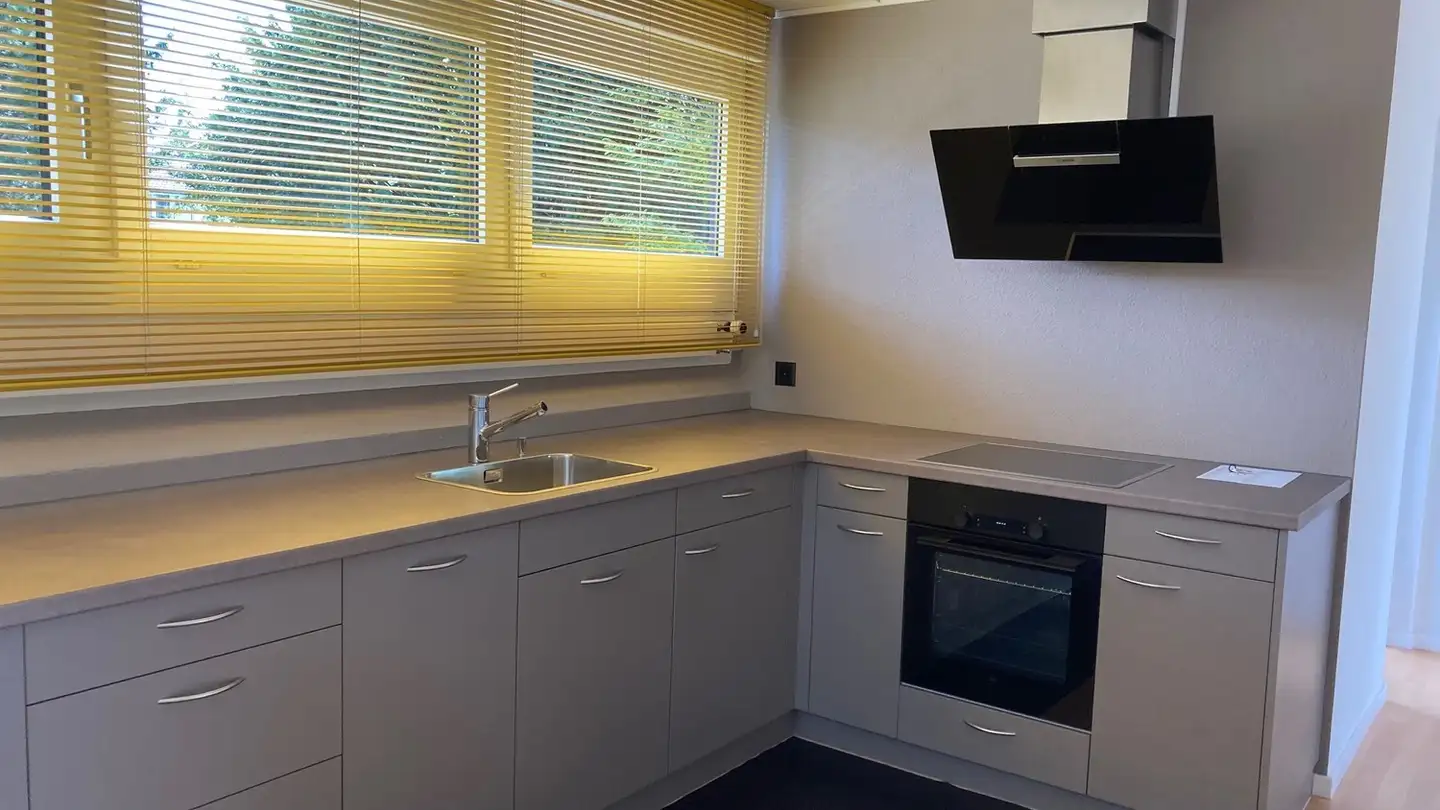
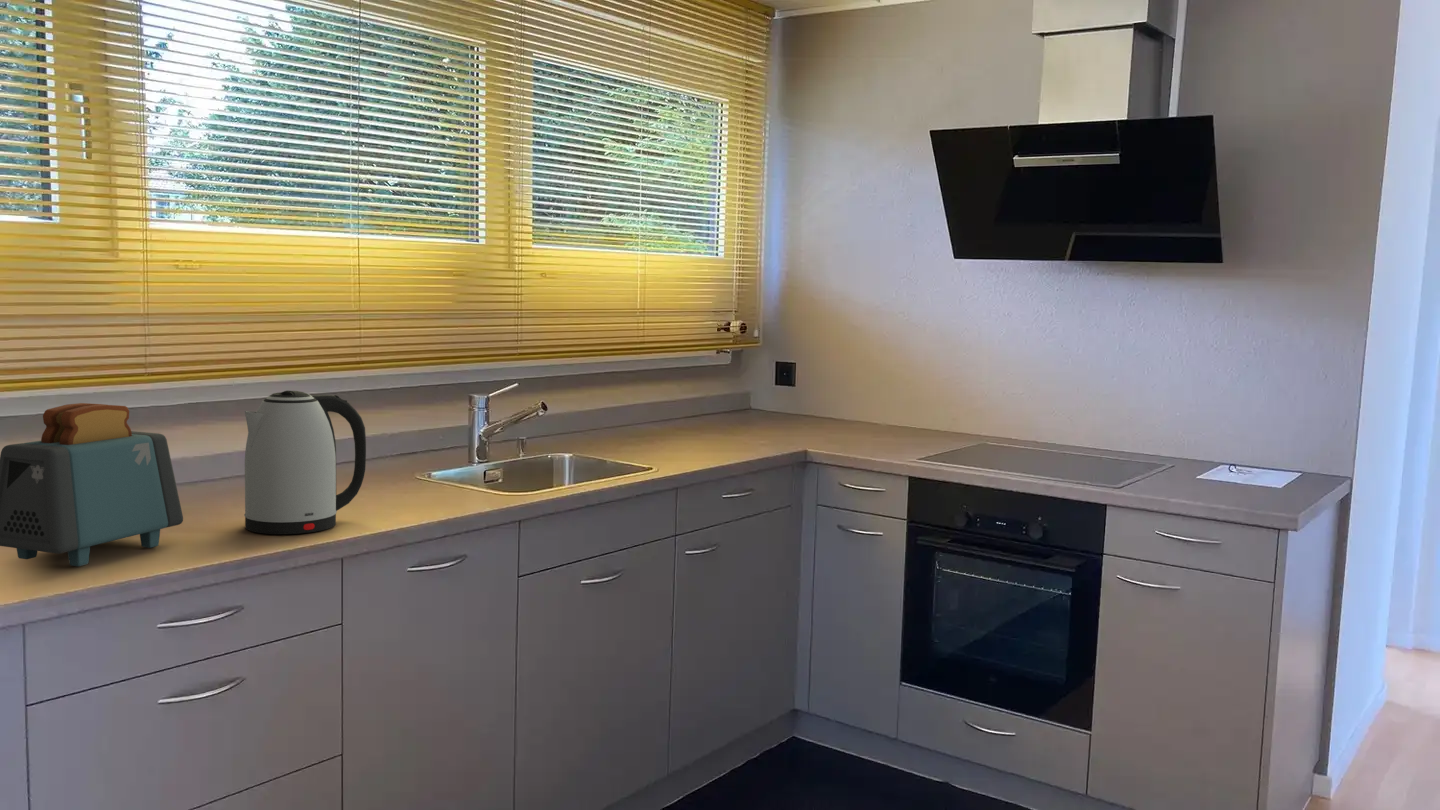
+ kettle (307, 457)
+ toaster (88, 478)
